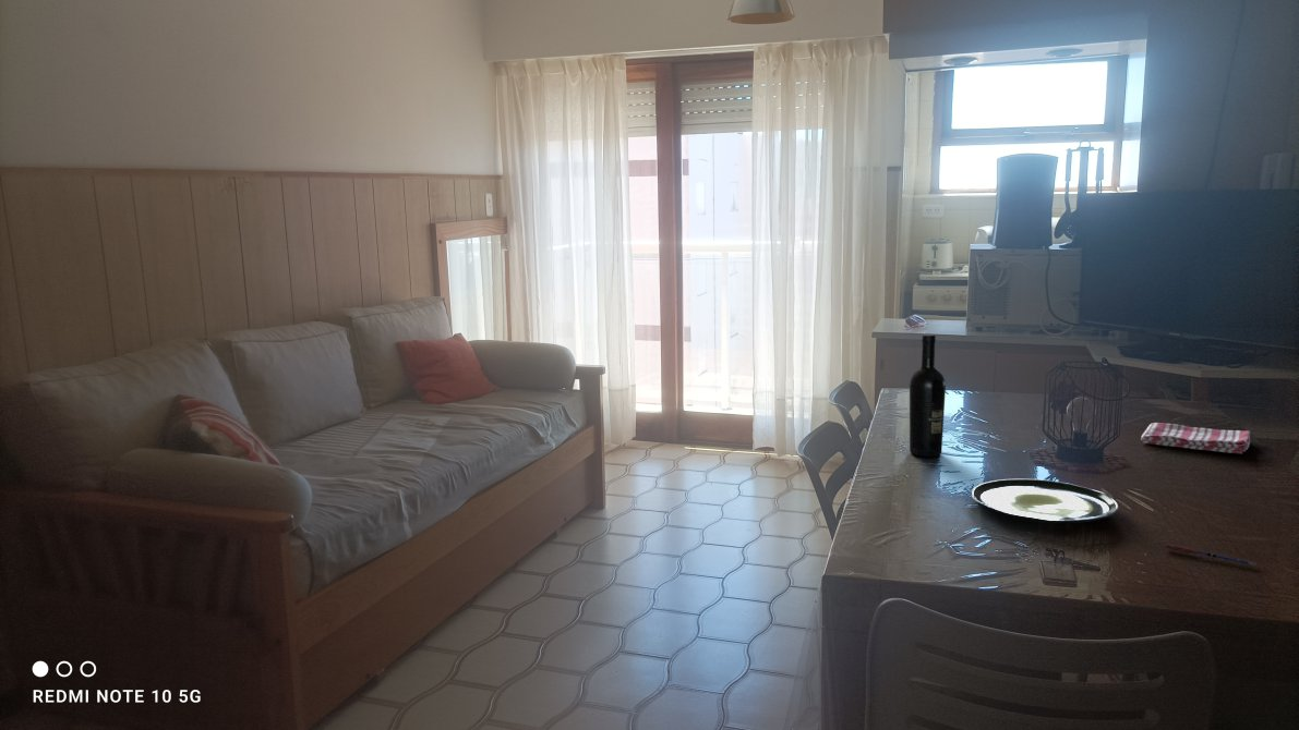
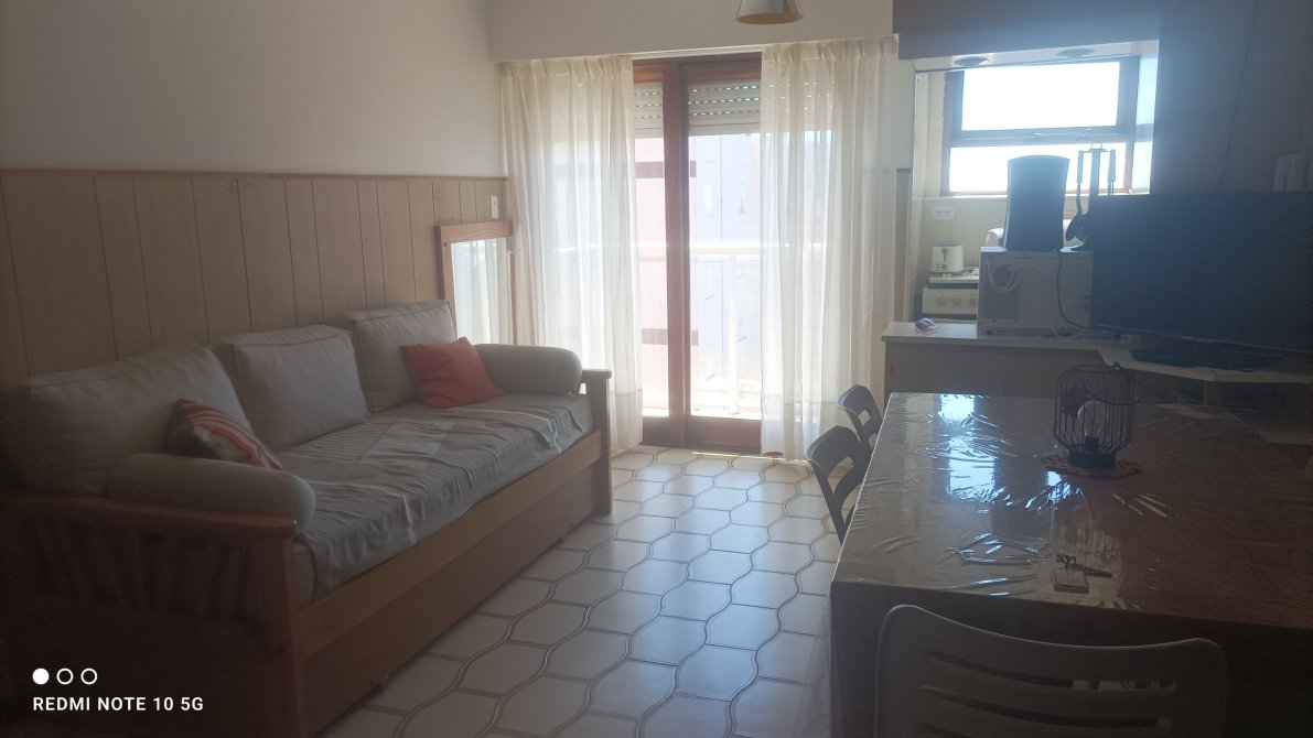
- wine bottle (927, 394)
- plate (1042, 502)
- pen (1208, 553)
- dish towel (1195, 435)
